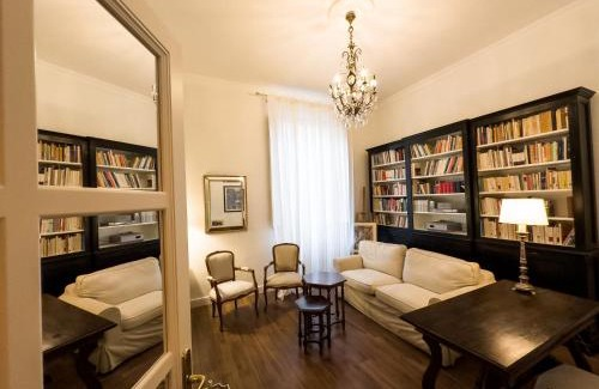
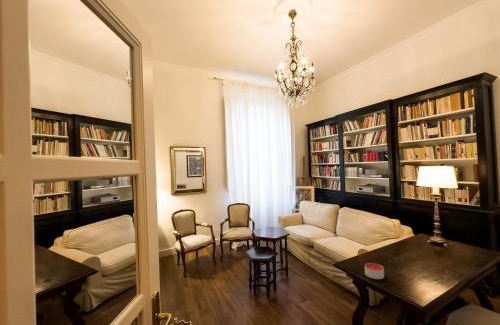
+ candle (374, 270)
